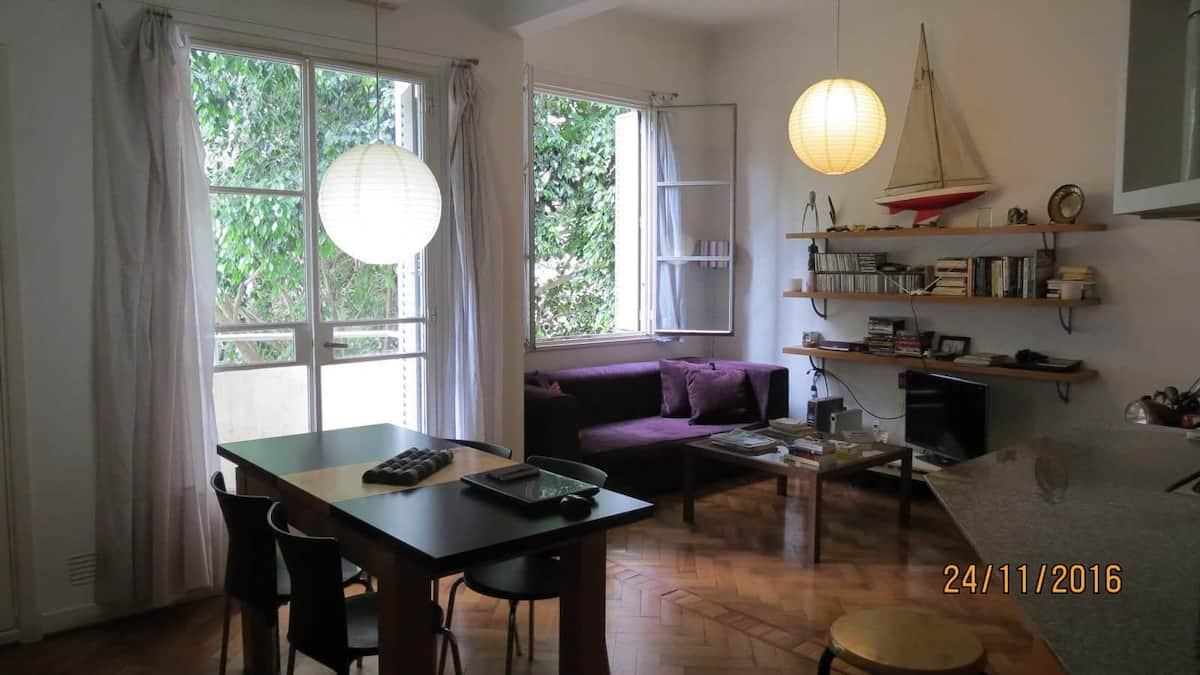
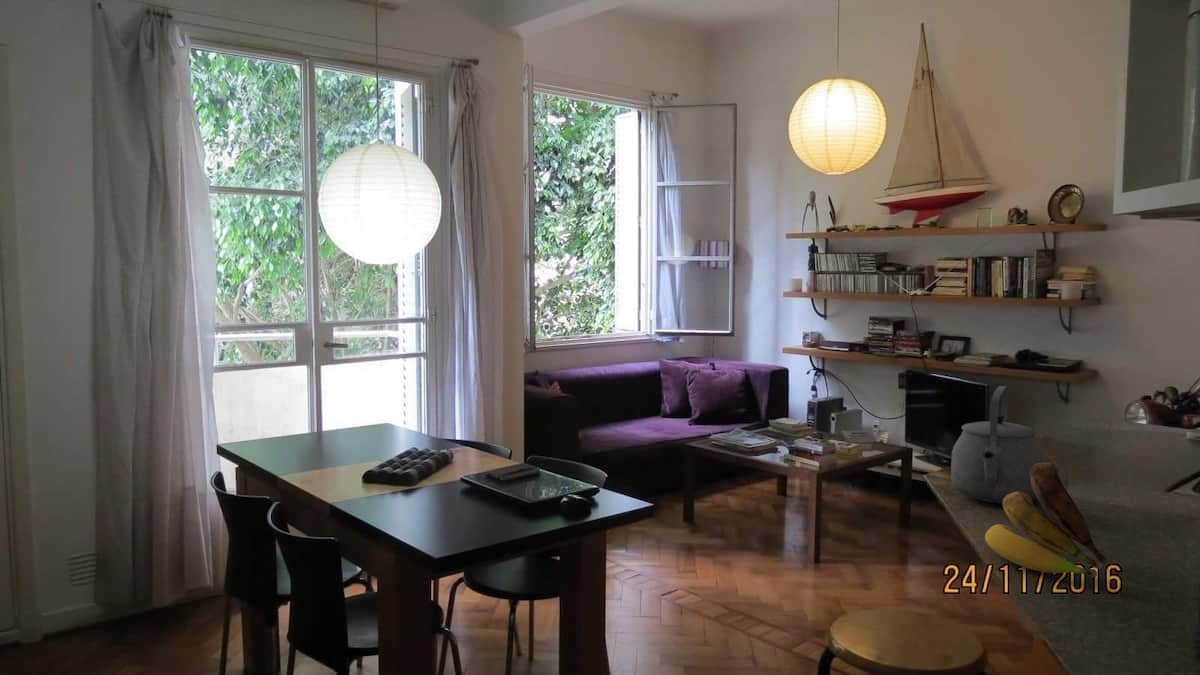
+ tea kettle (996, 445)
+ banana (1042, 513)
